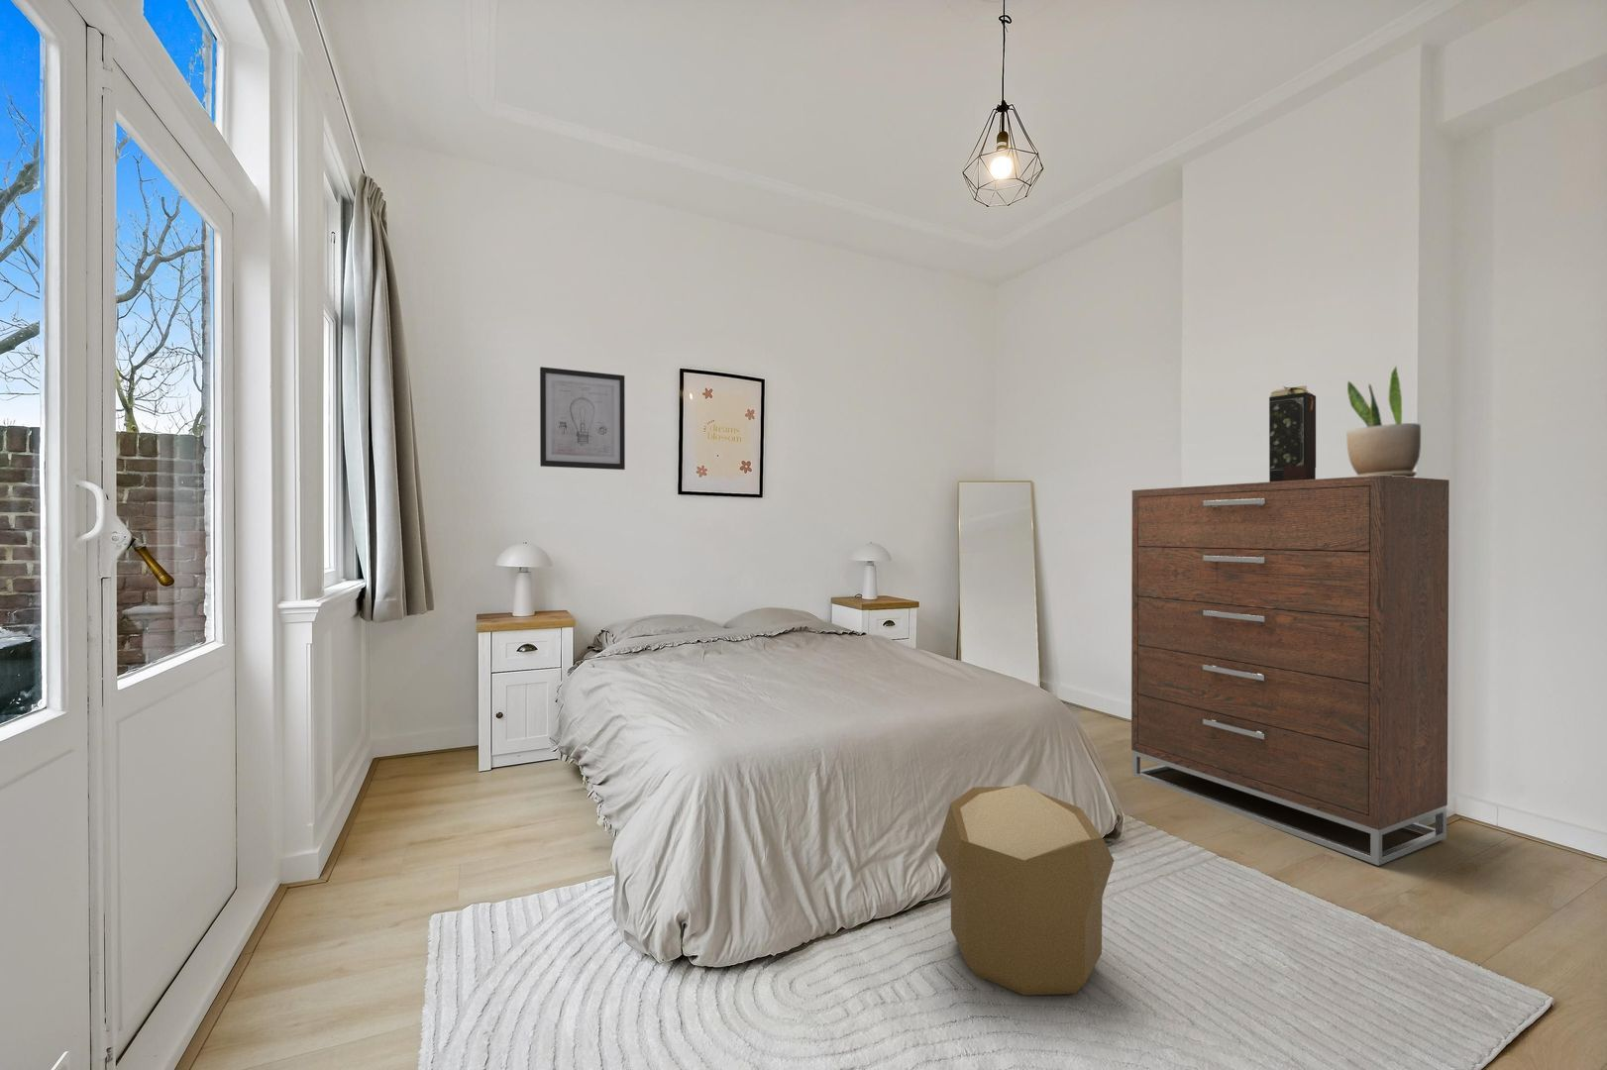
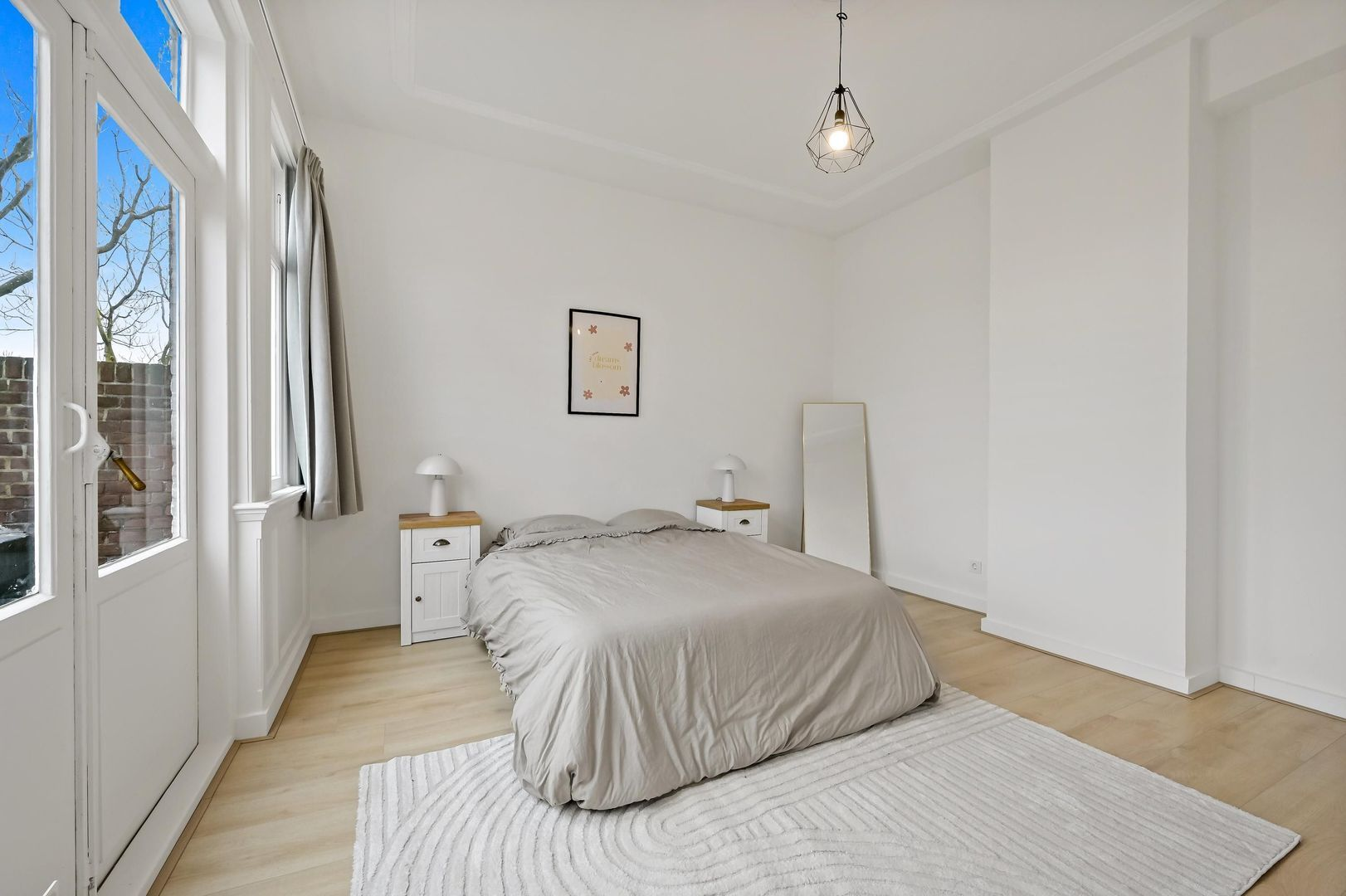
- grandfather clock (1292, 435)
- potted plant (1383, 425)
- pouf (1023, 869)
- dresser (1270, 645)
- wall art (583, 419)
